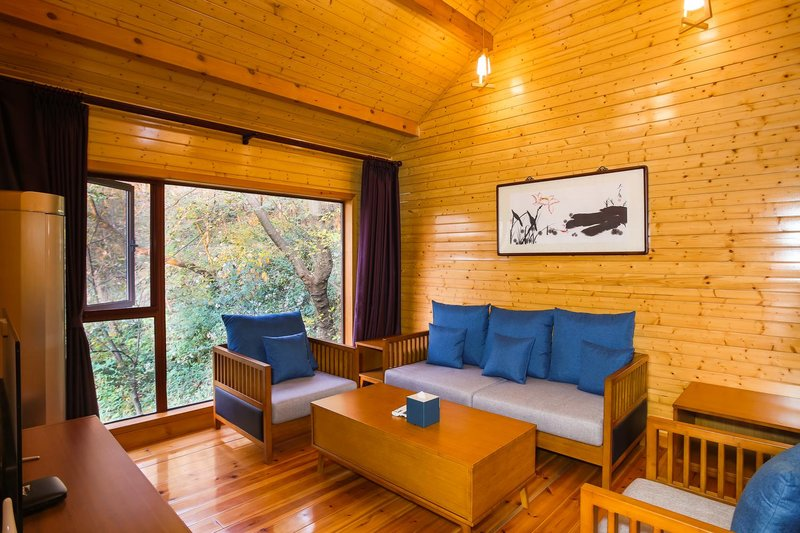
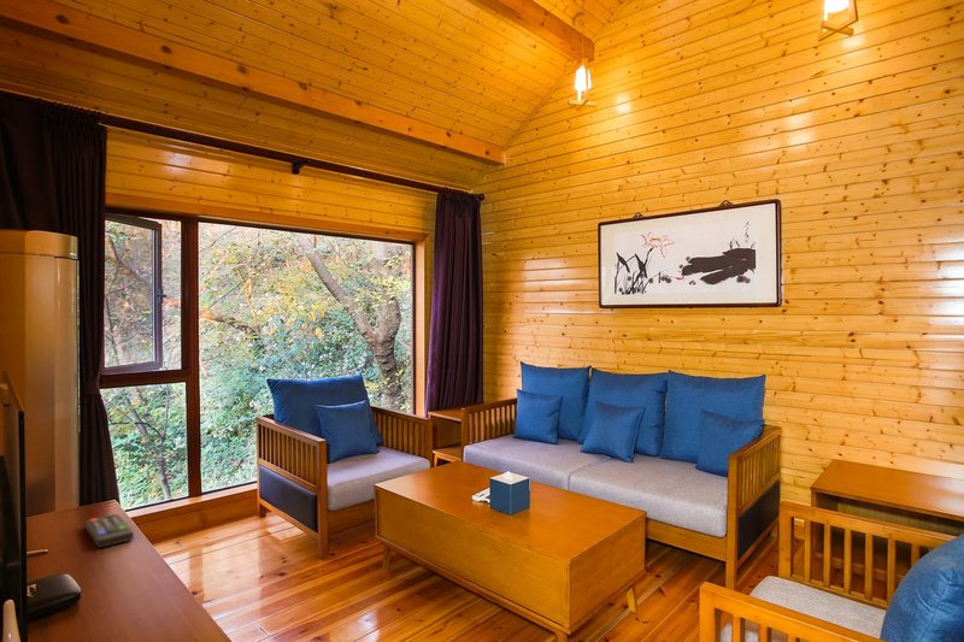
+ remote control (108, 529)
